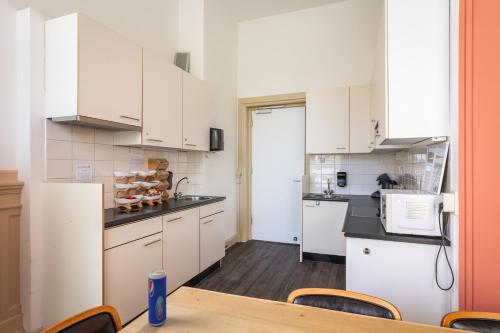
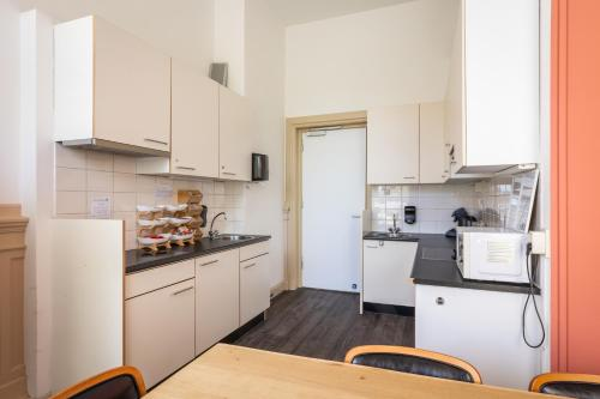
- beverage can (157, 296)
